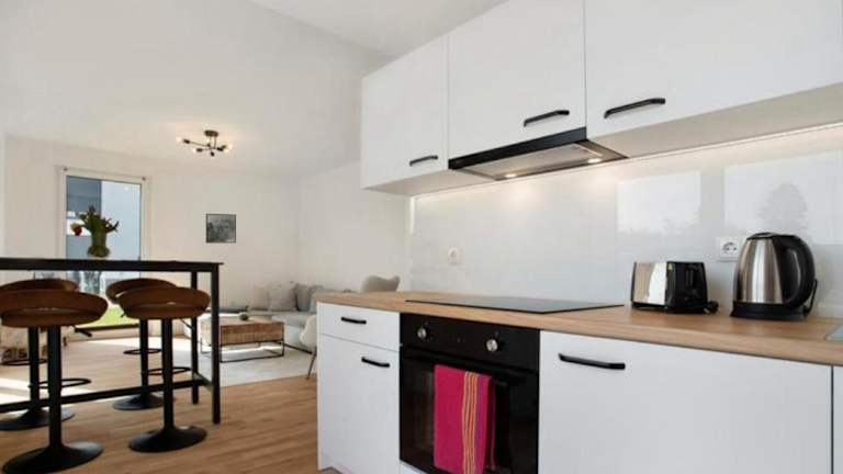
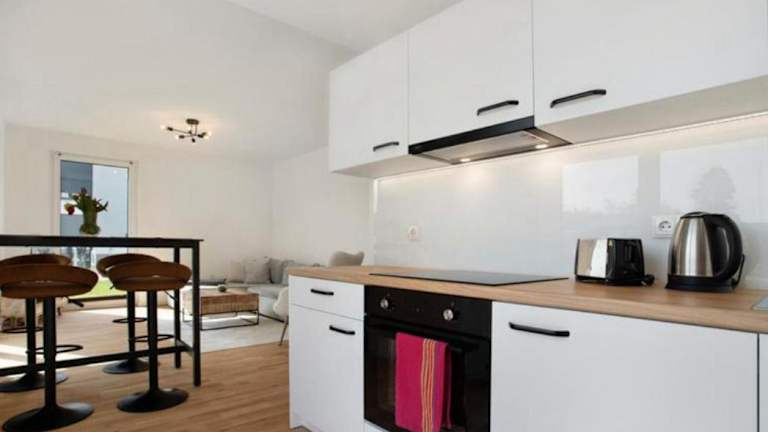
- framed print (221, 228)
